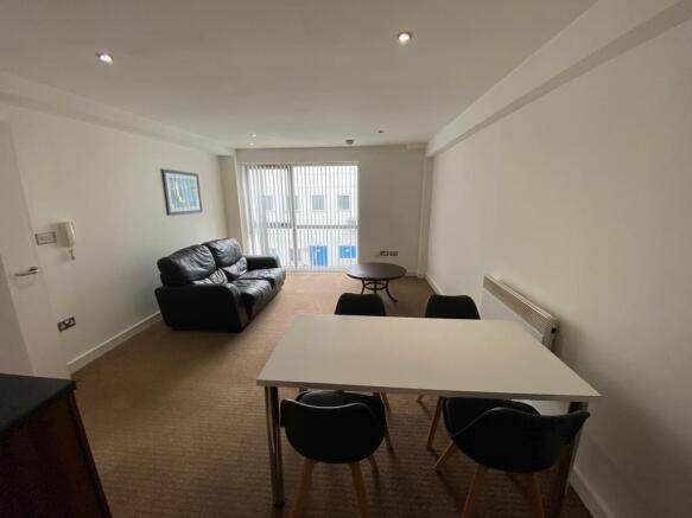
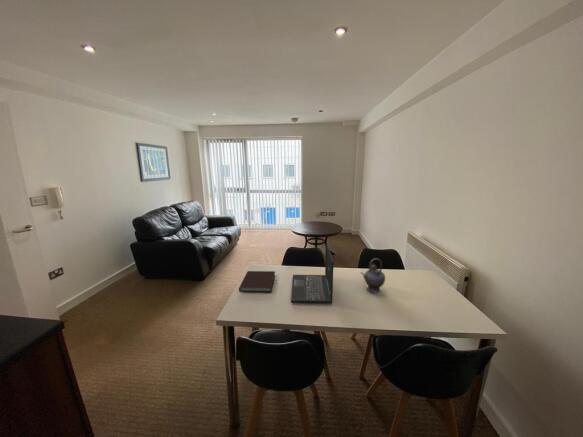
+ laptop (310, 275)
+ teapot (372, 274)
+ notebook (258, 280)
